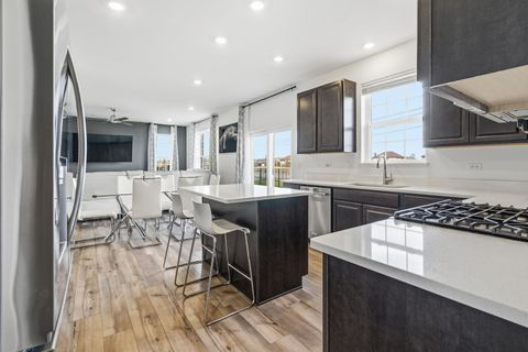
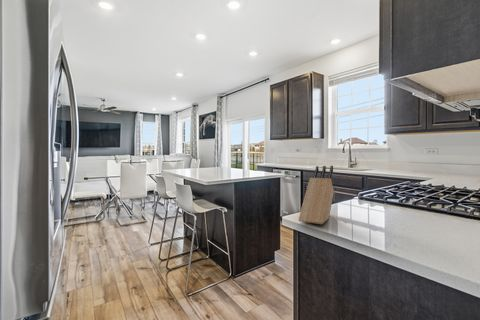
+ knife block (318, 191)
